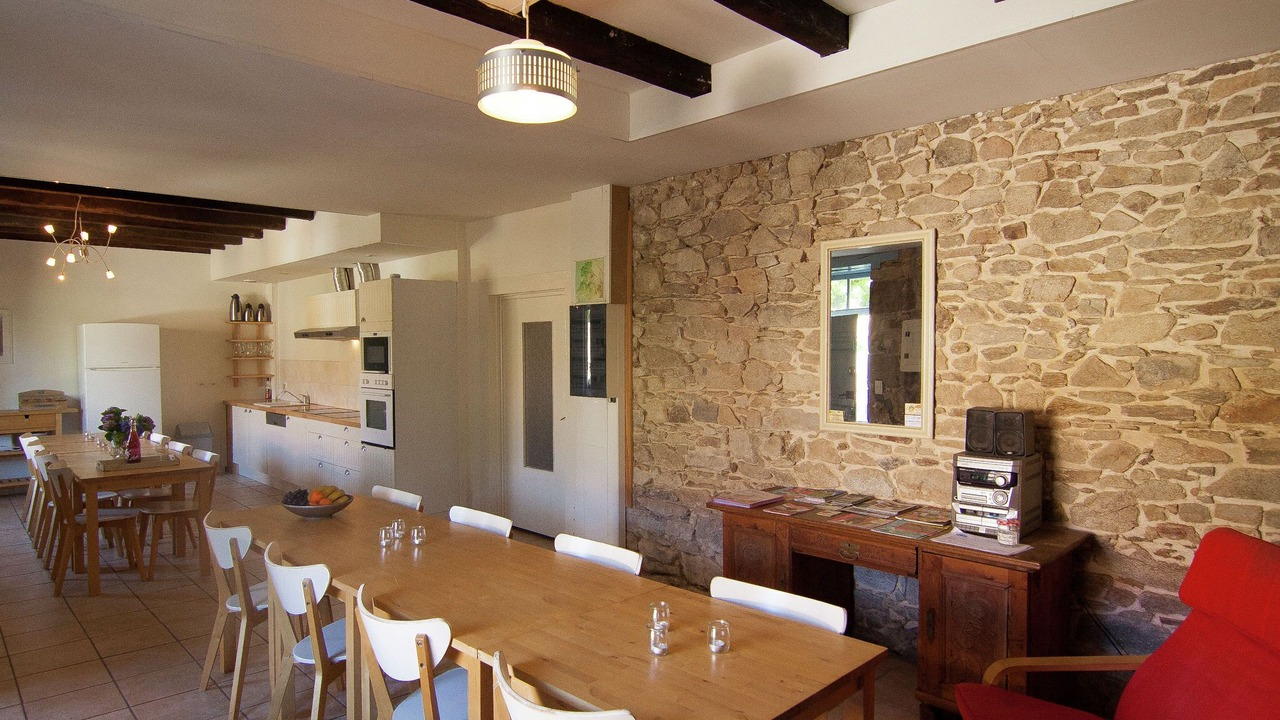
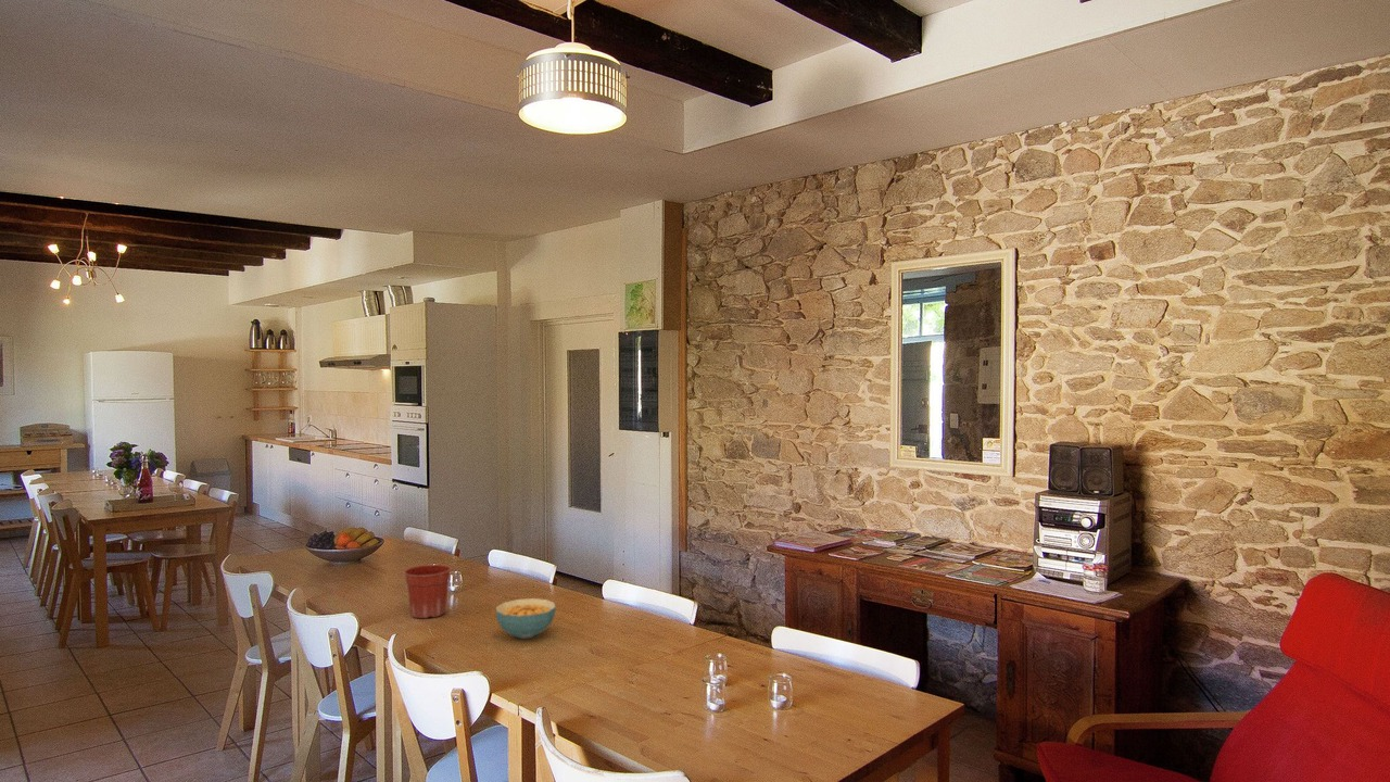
+ flower pot (428, 591)
+ cereal bowl (526, 621)
